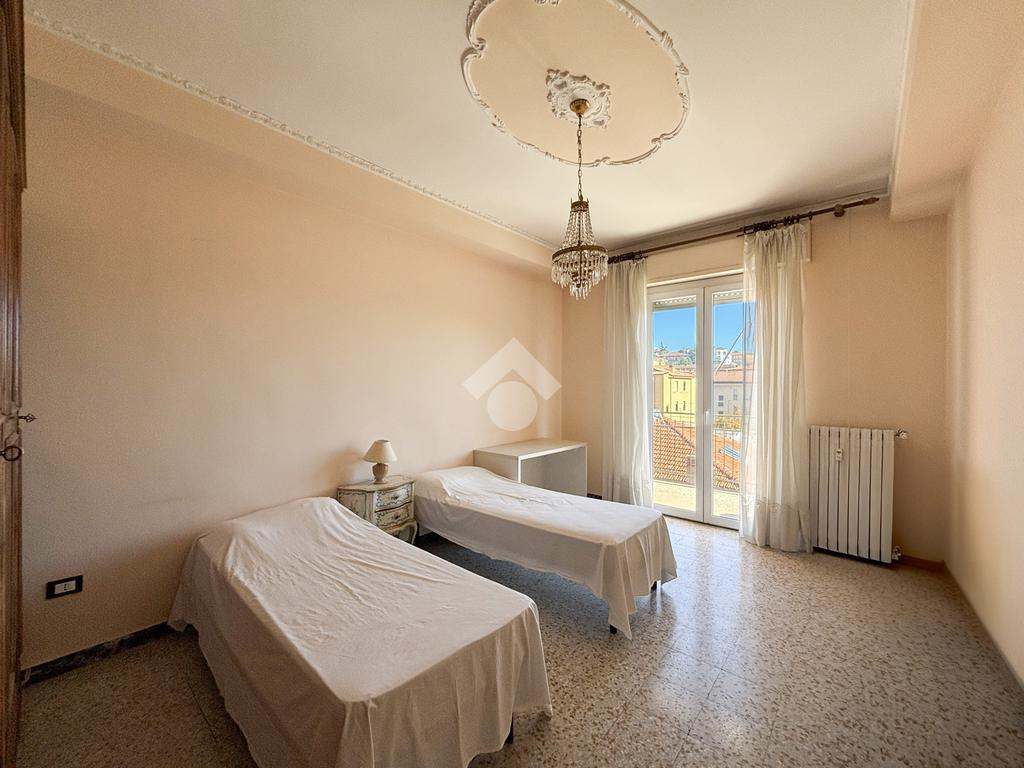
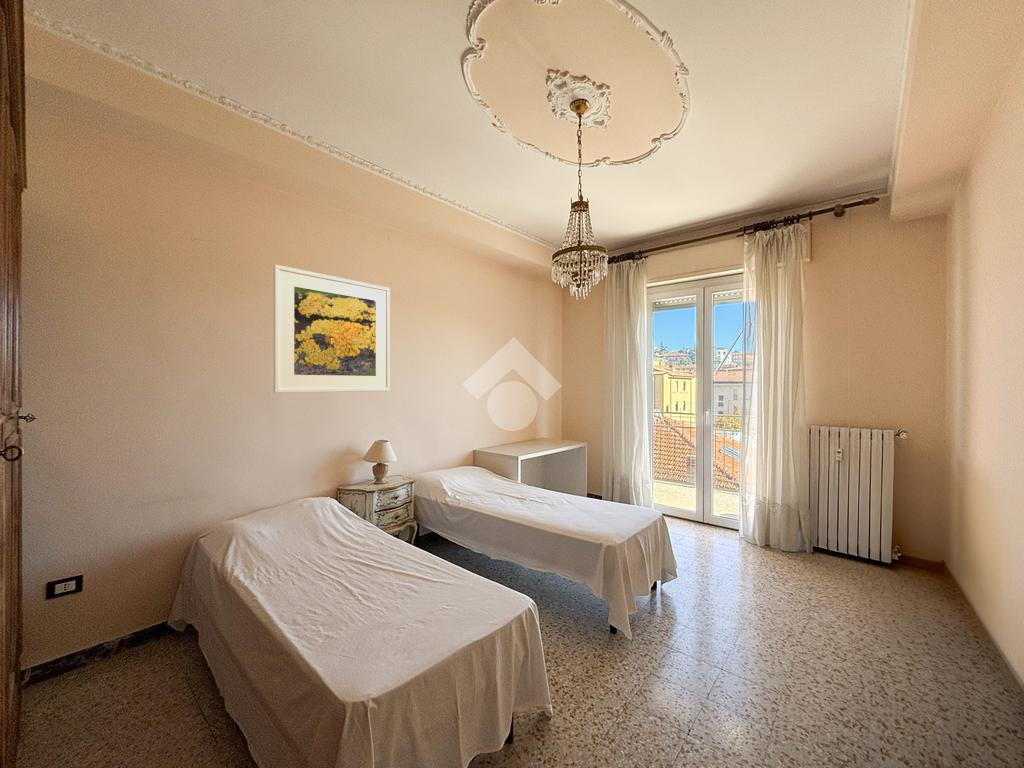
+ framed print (337, 334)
